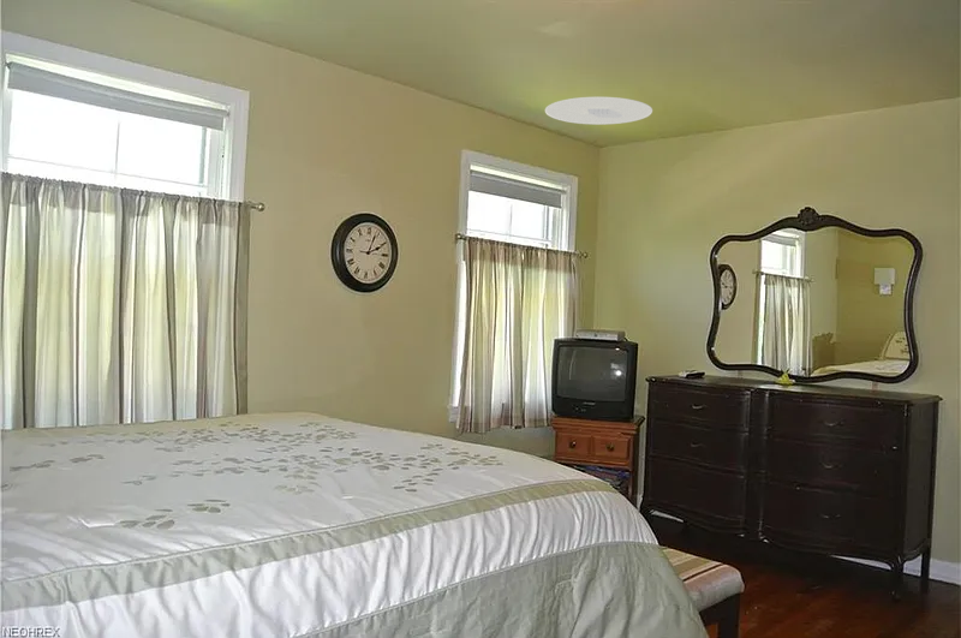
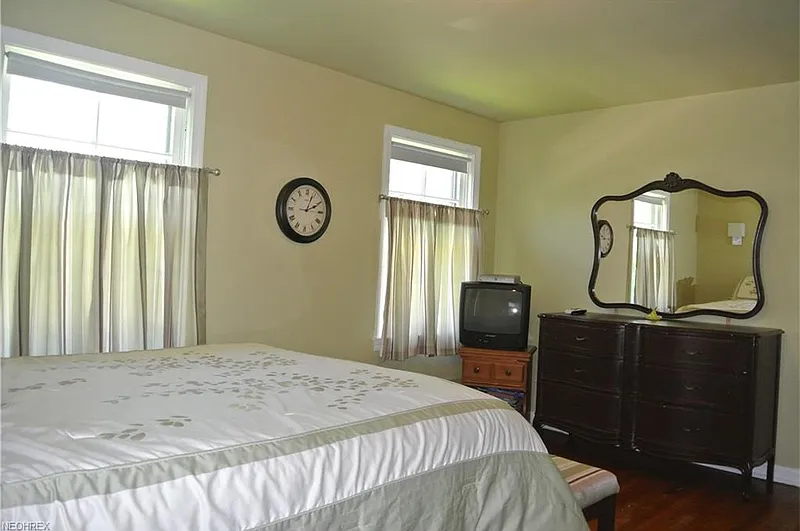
- ceiling light (598, 106)
